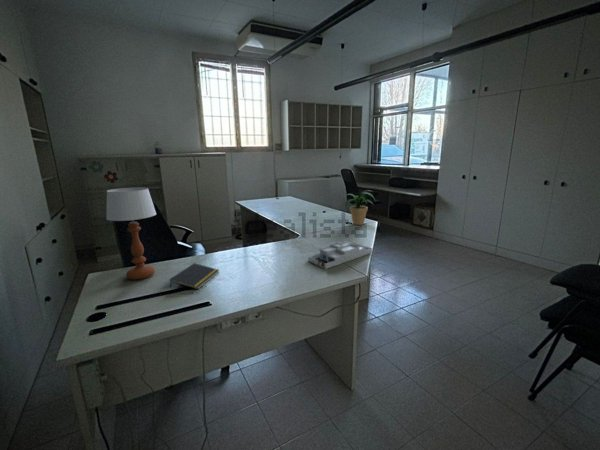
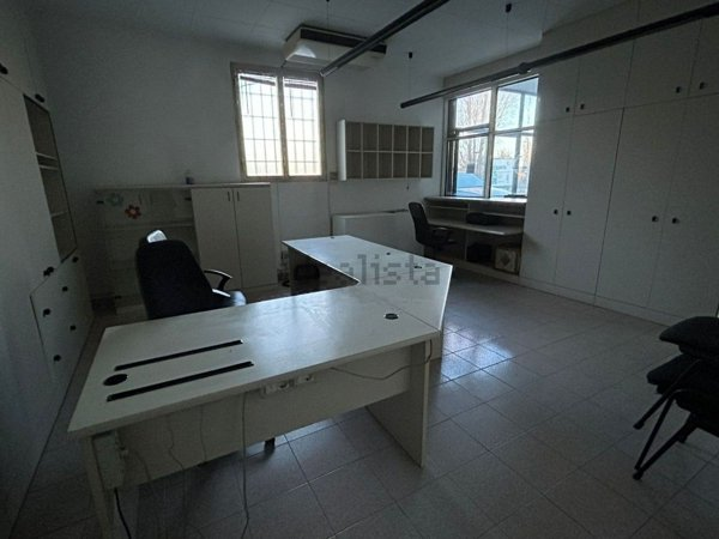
- table lamp (135, 234)
- notepad (196, 275)
- desk organizer (341, 251)
- potted plant (359, 208)
